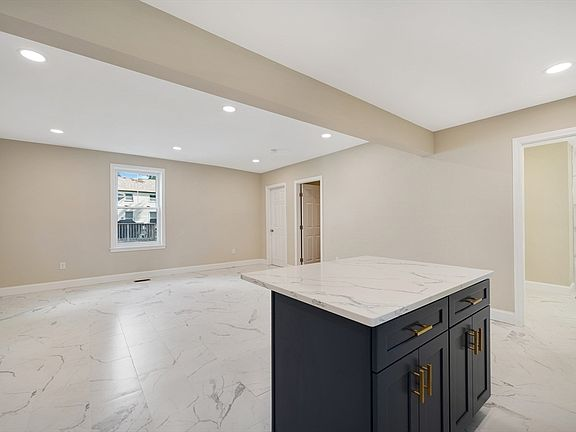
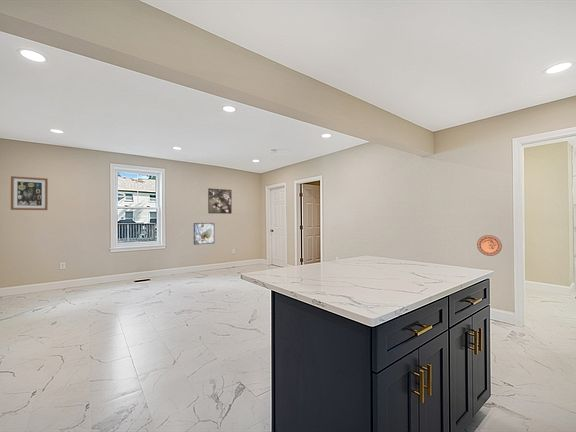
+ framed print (204, 233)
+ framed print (220, 201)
+ wall art (29, 193)
+ decorative plate (489, 245)
